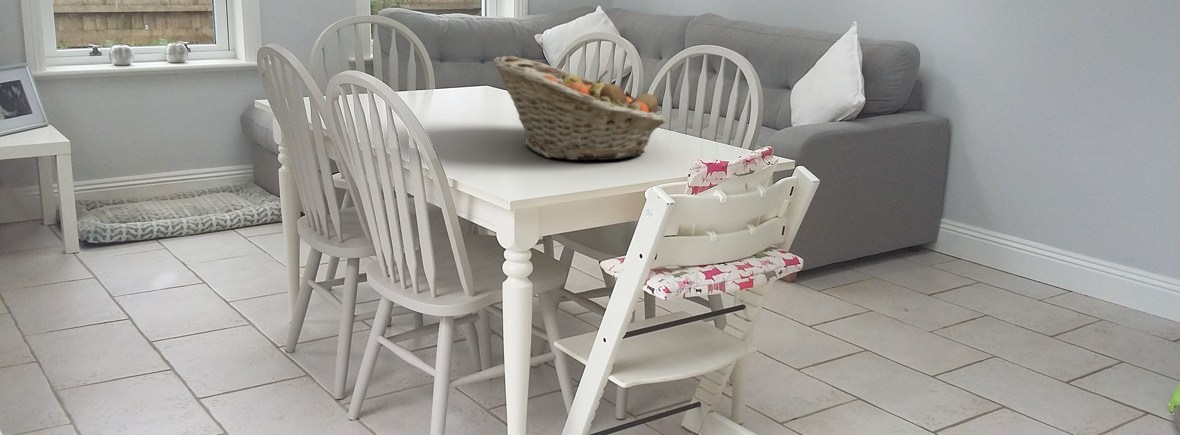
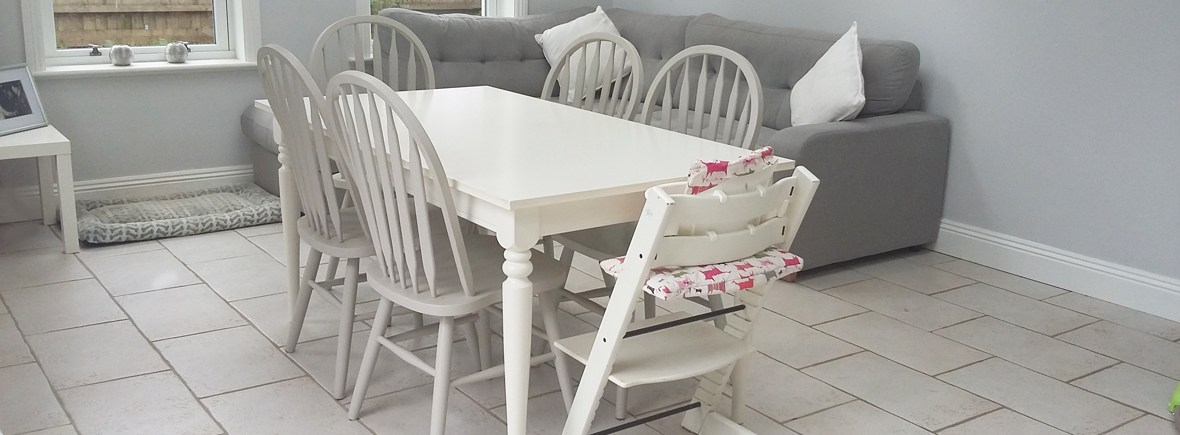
- fruit basket (578, 104)
